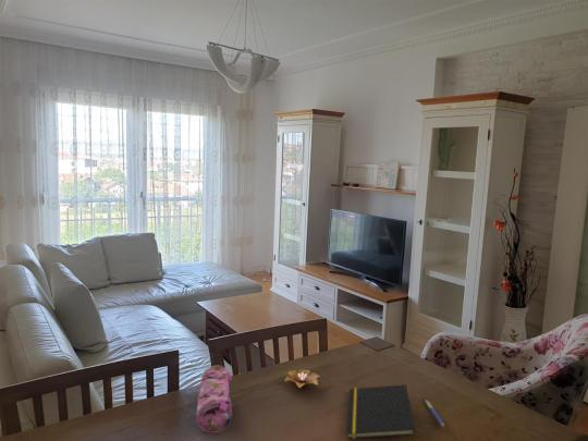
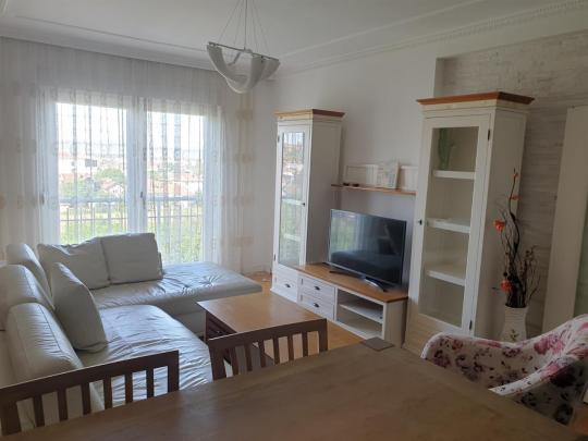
- pen (433, 412)
- flower (302, 378)
- pencil case (215, 395)
- notepad (379, 409)
